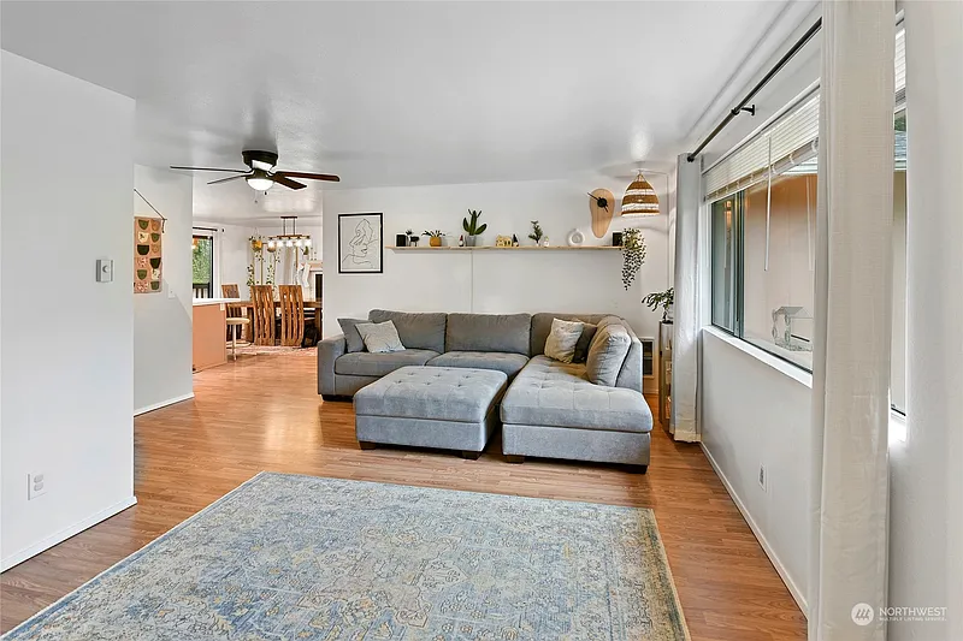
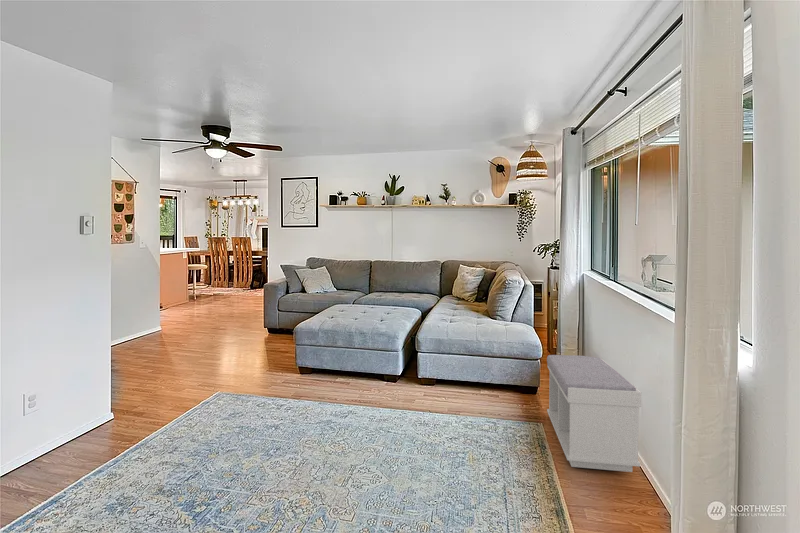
+ bench (586, 405)
